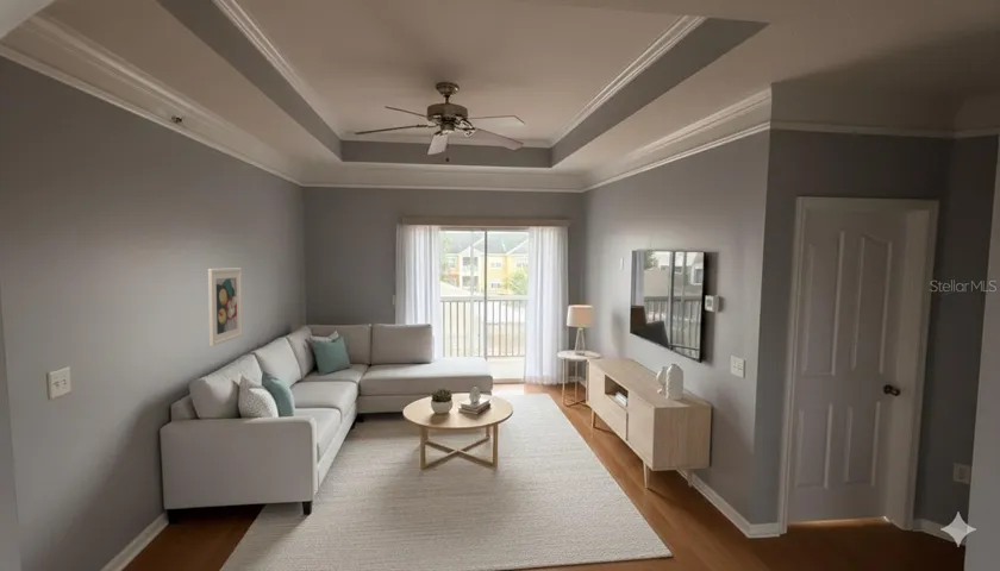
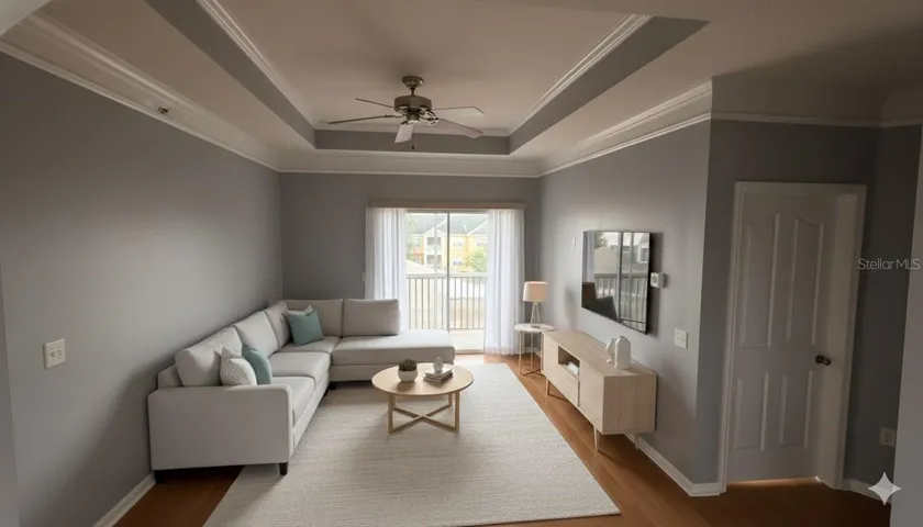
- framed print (226, 305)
